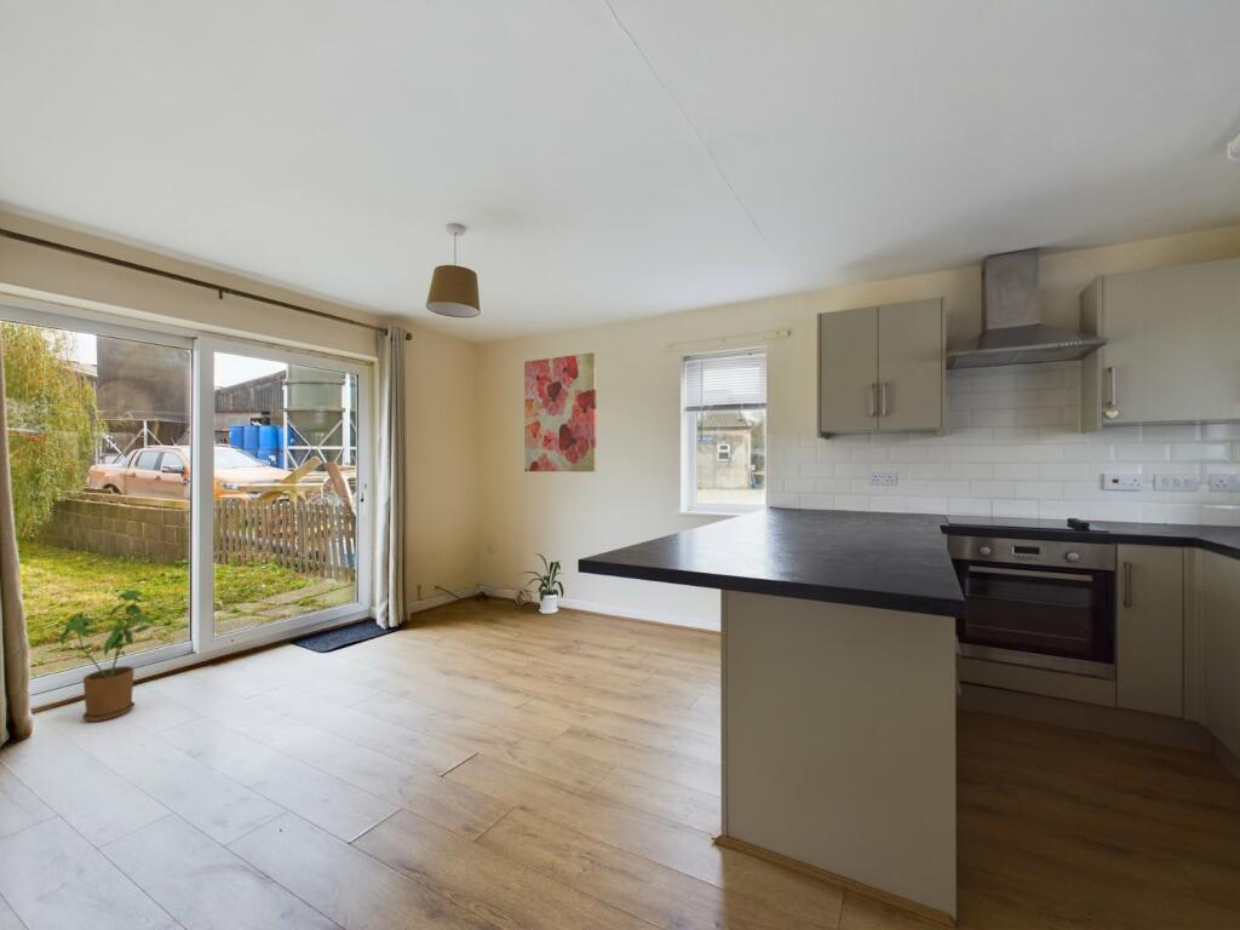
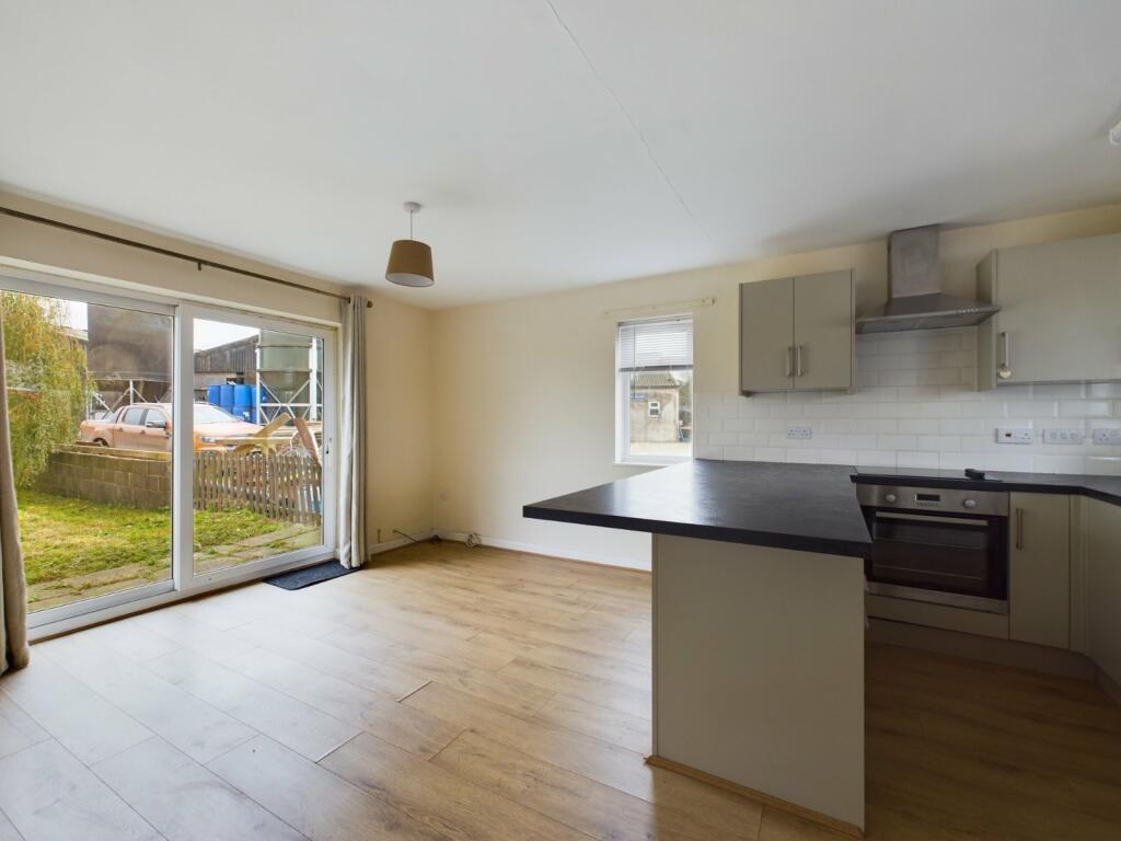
- wall art (558, 414)
- house plant (547, 582)
- house plant (115, 653)
